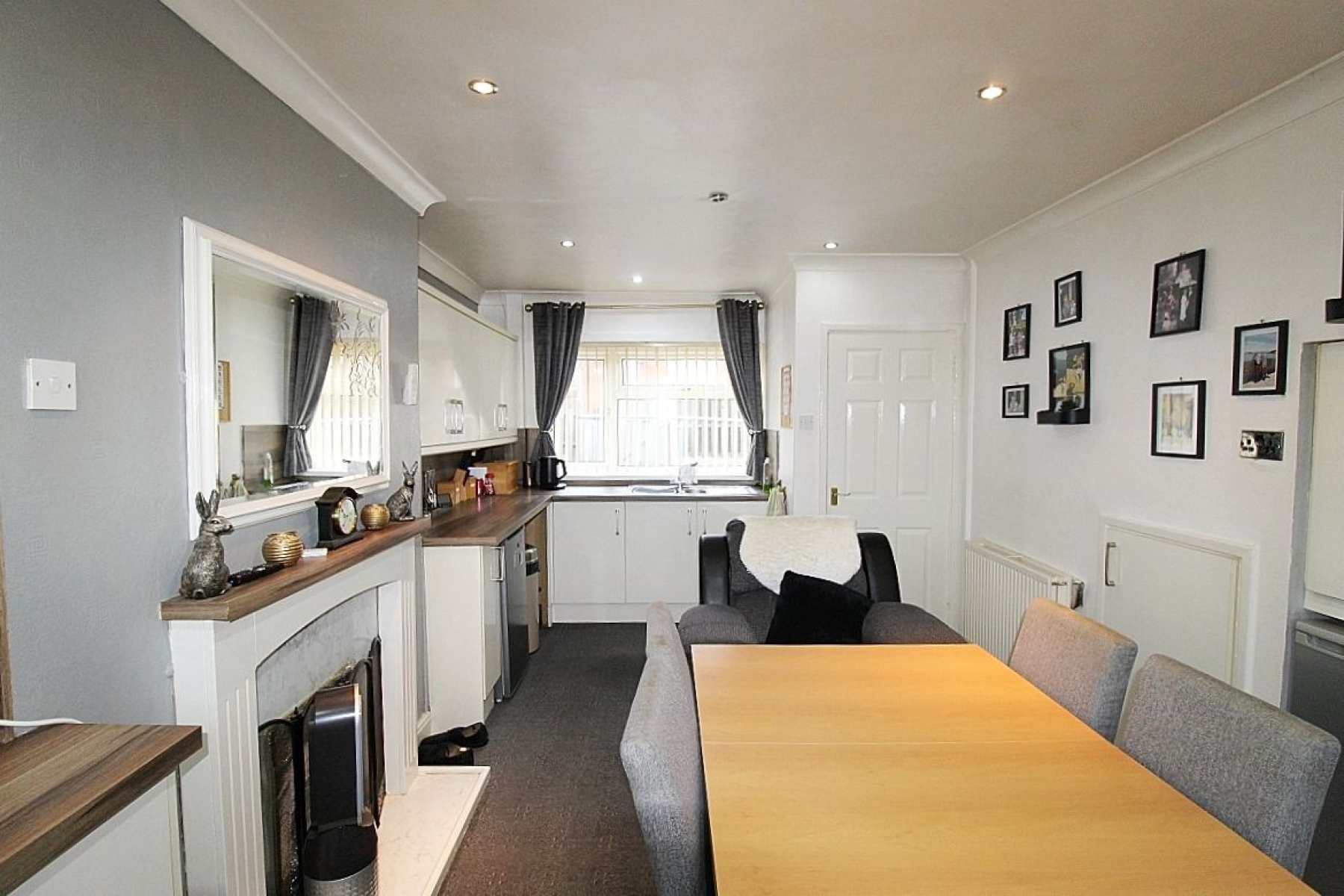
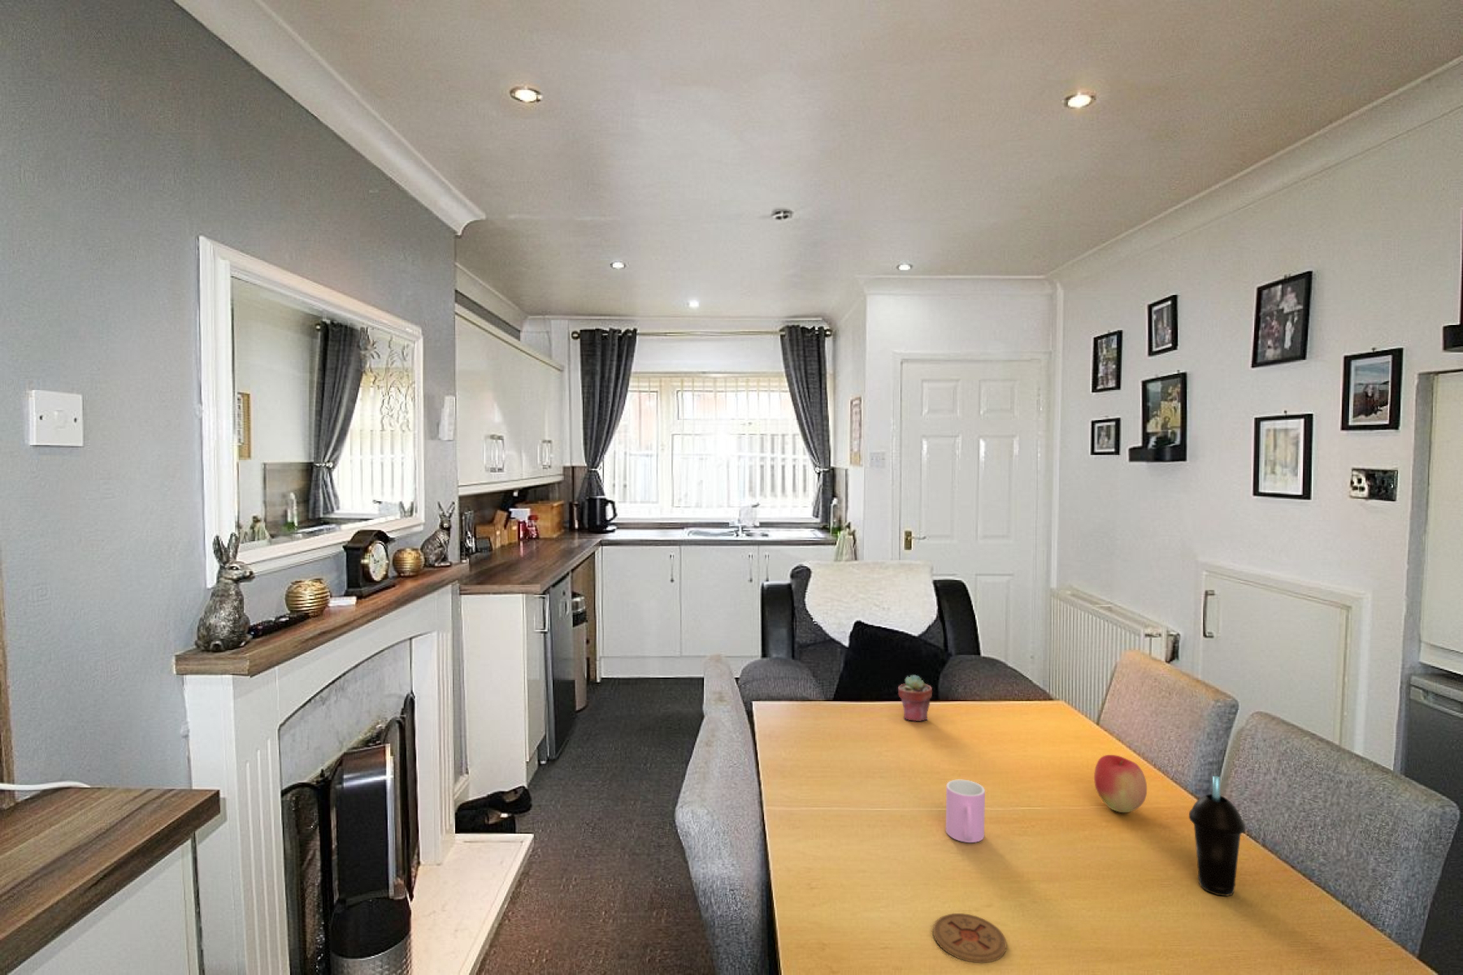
+ apple (1120, 785)
+ cup (1216, 832)
+ potted succulent (914, 695)
+ coaster (969, 937)
+ cup (966, 814)
